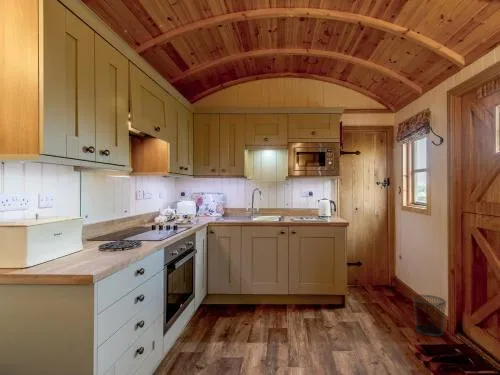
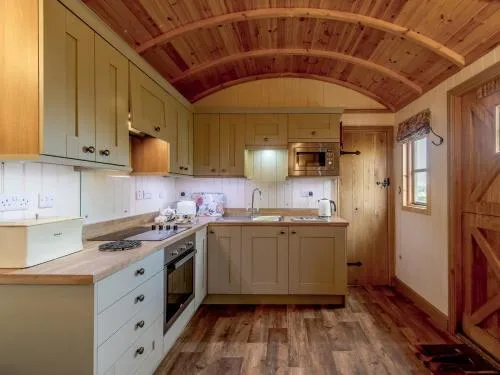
- waste bin (429, 315)
